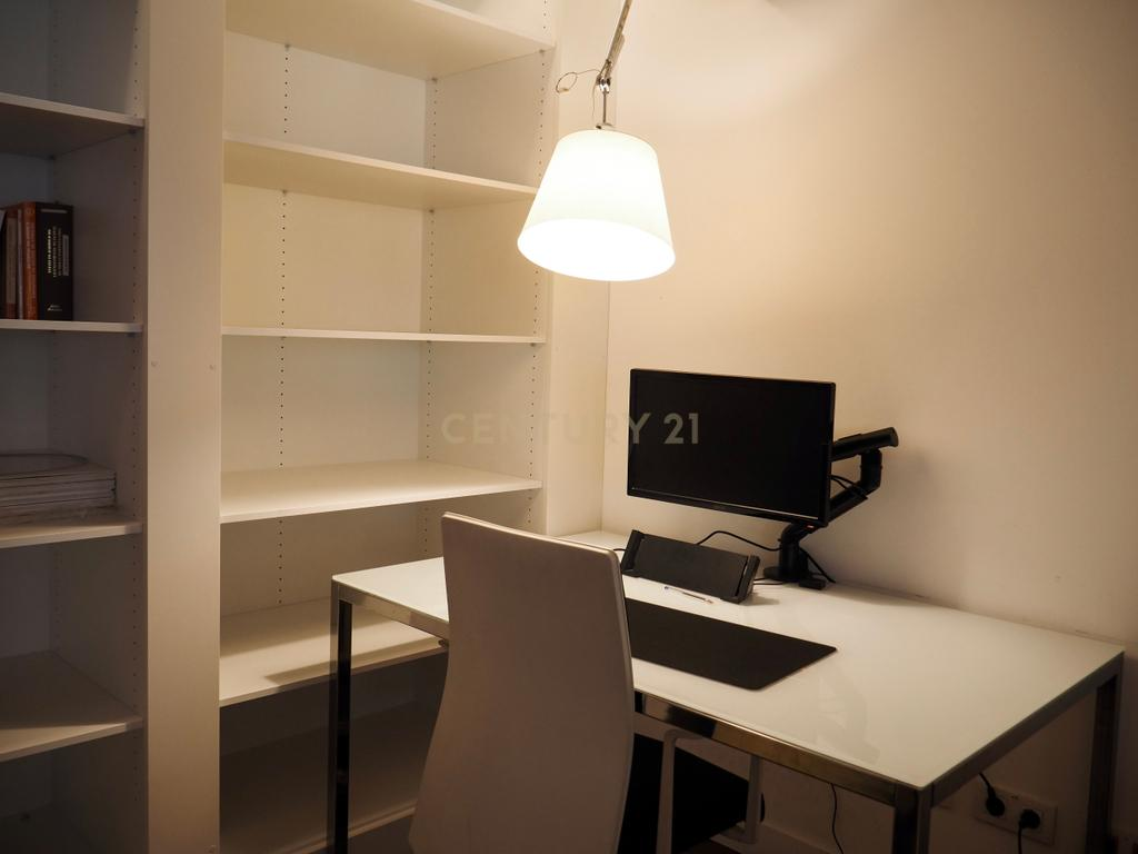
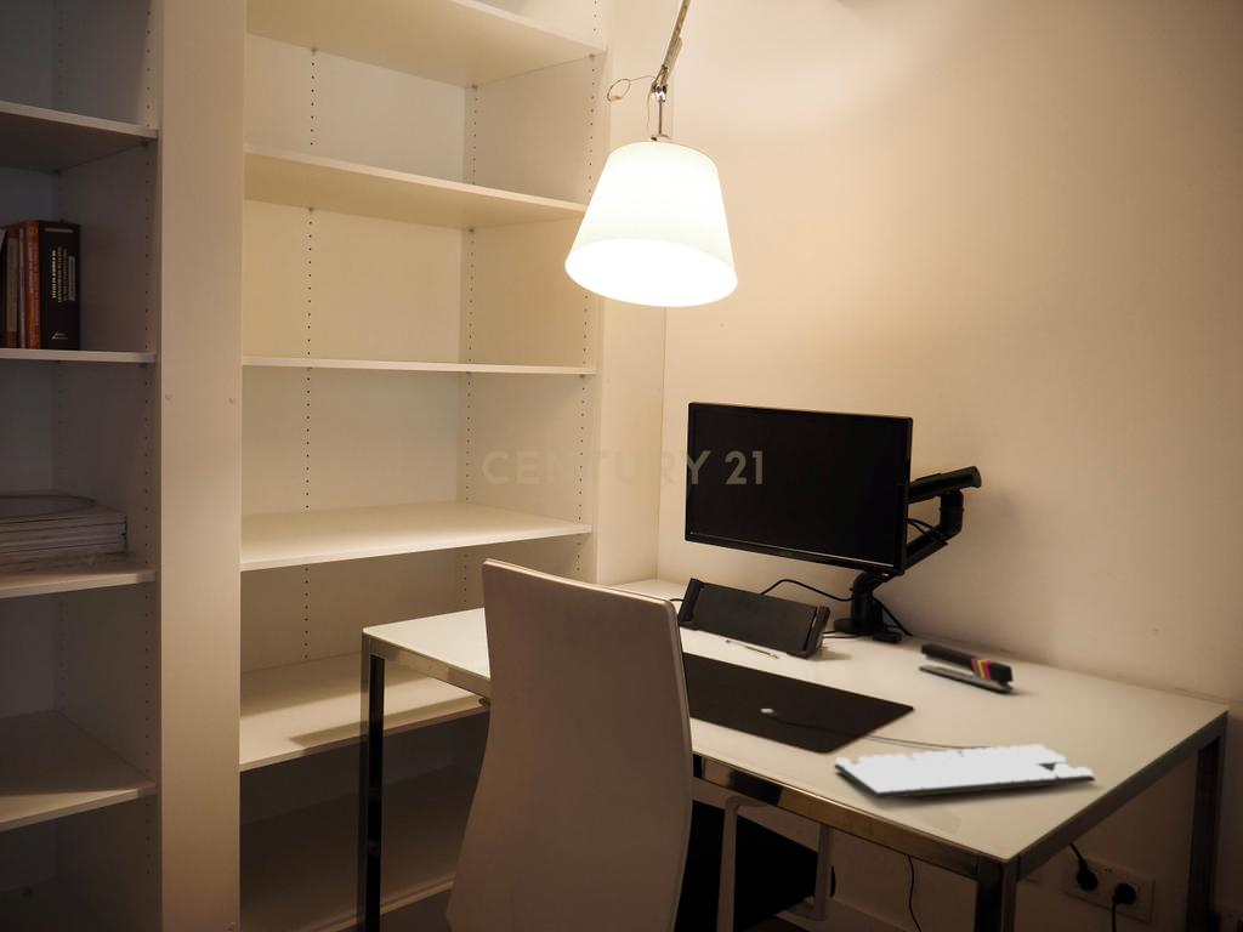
+ stapler (965, 666)
+ keyboard (912, 741)
